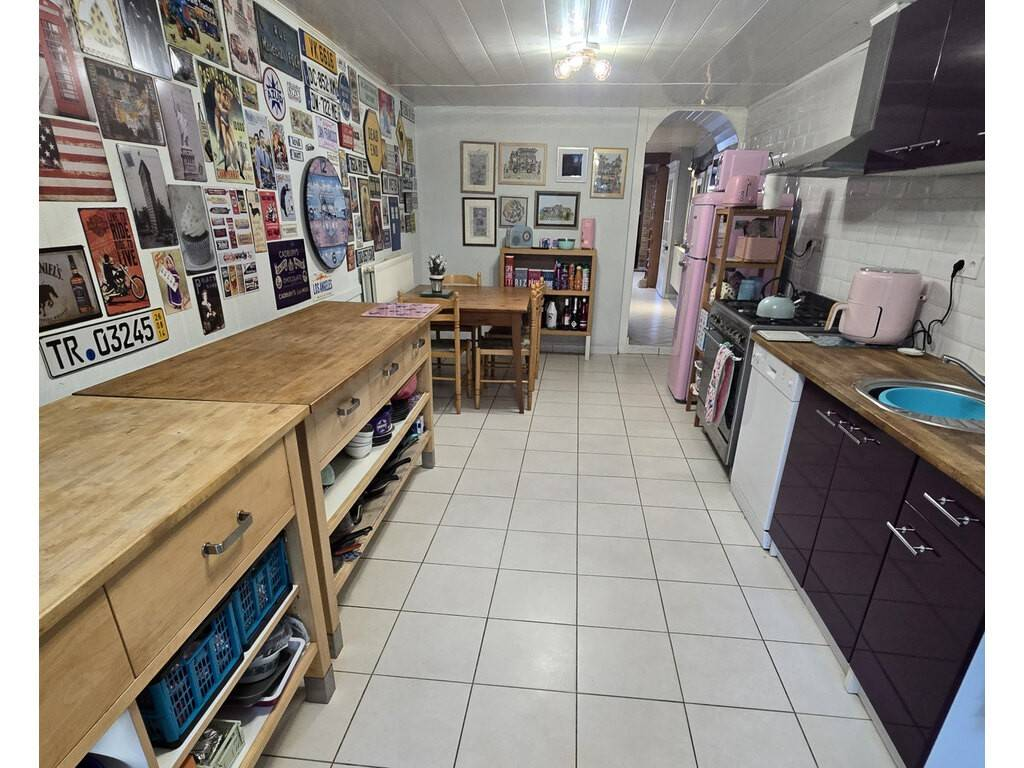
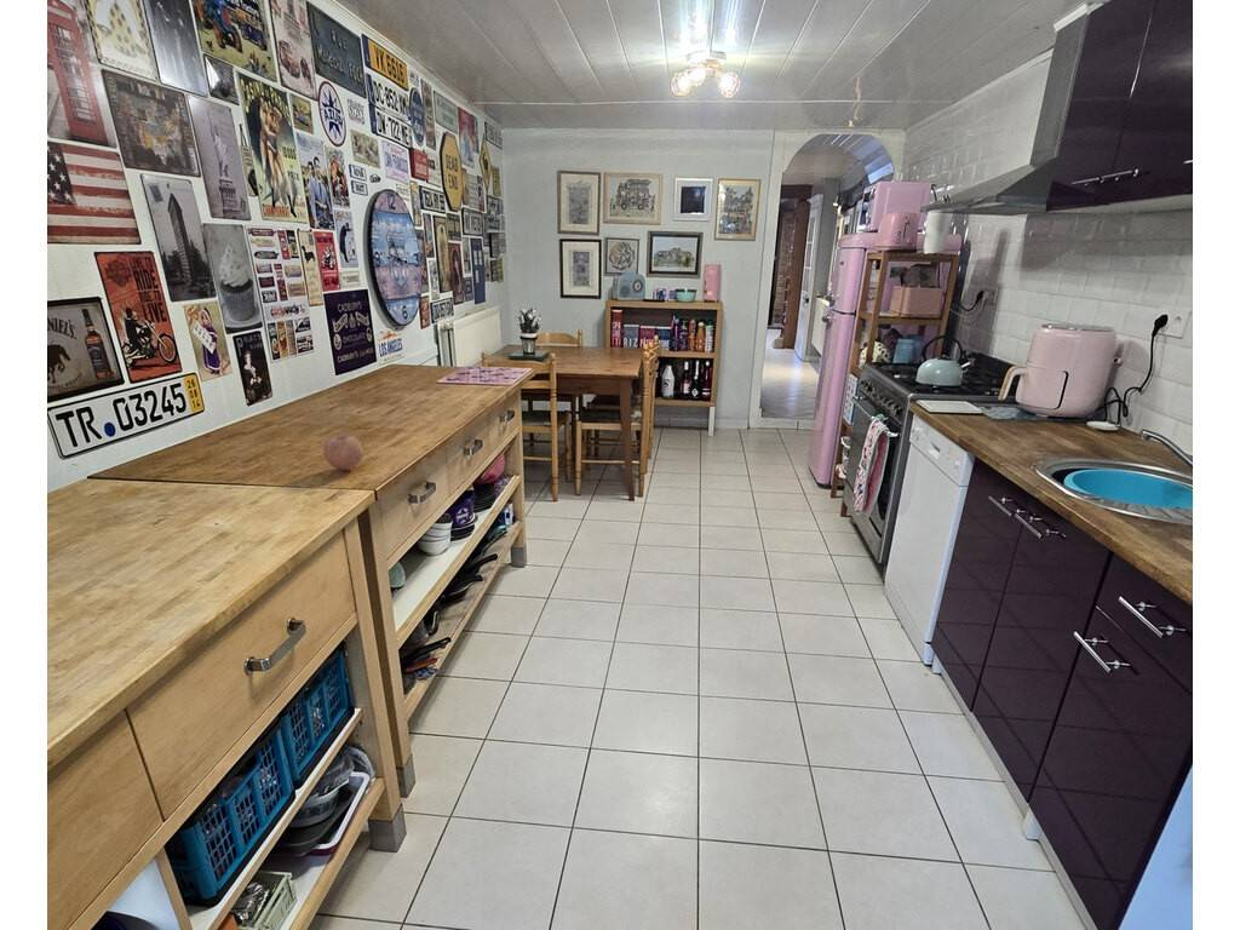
+ fruit (344, 452)
